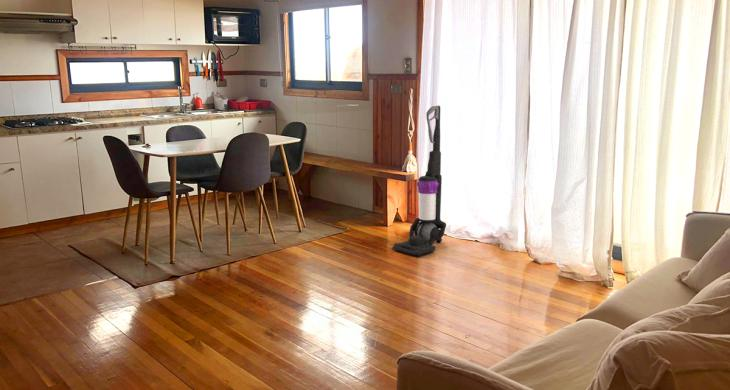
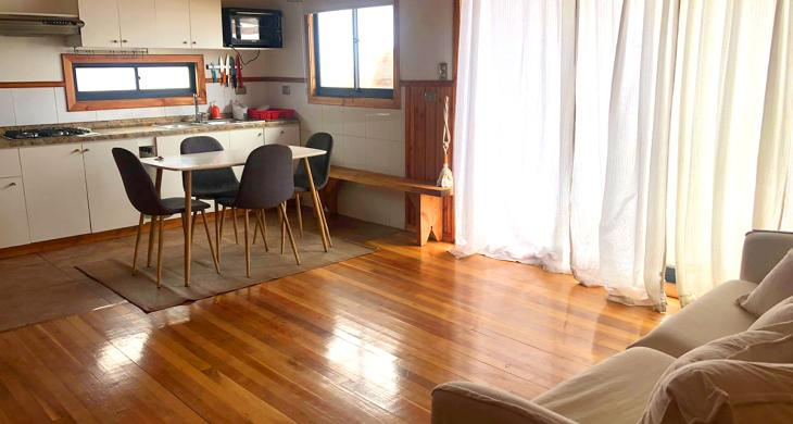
- vacuum cleaner (424, 178)
